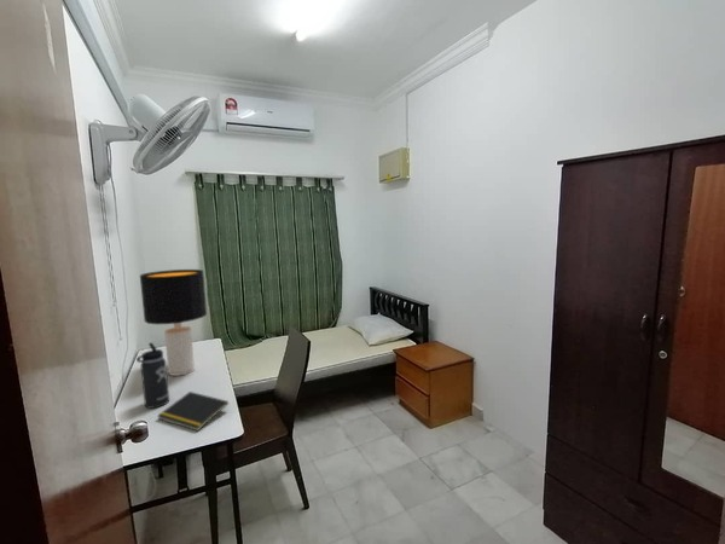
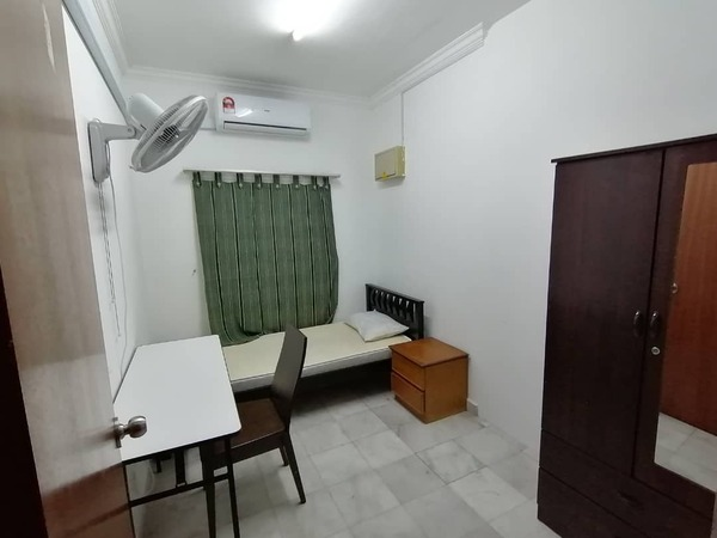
- desk lamp (176, 322)
- notepad (193, 409)
- thermos bottle (151, 374)
